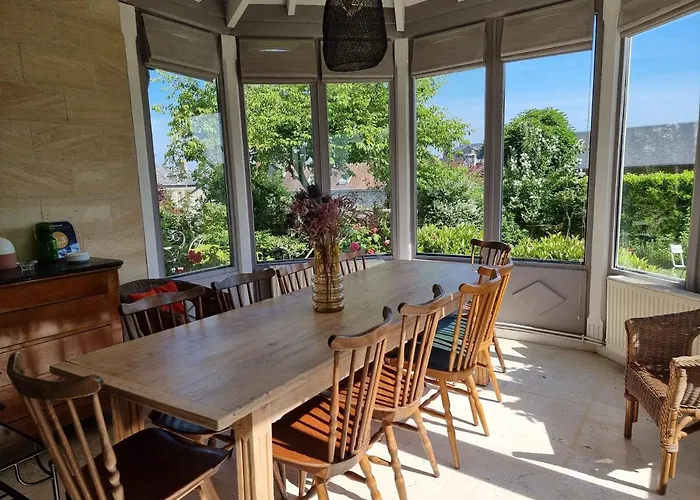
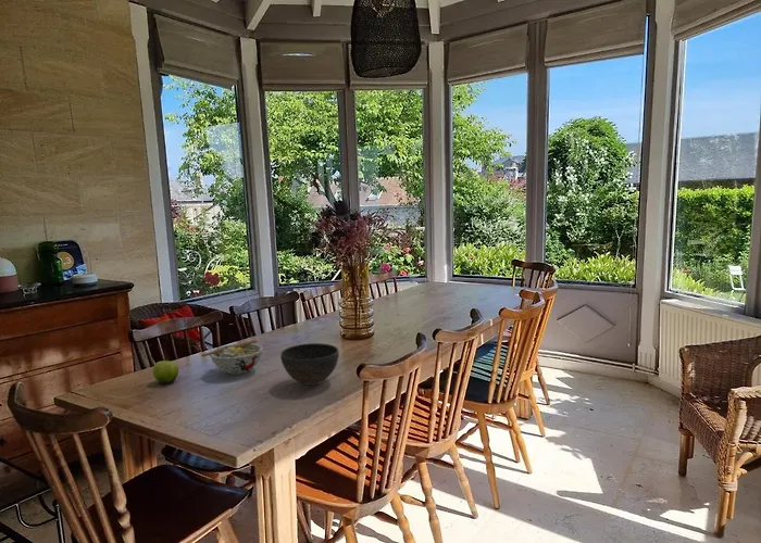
+ bowl (310, 367)
+ fruit (165, 370)
+ bowl (237, 357)
